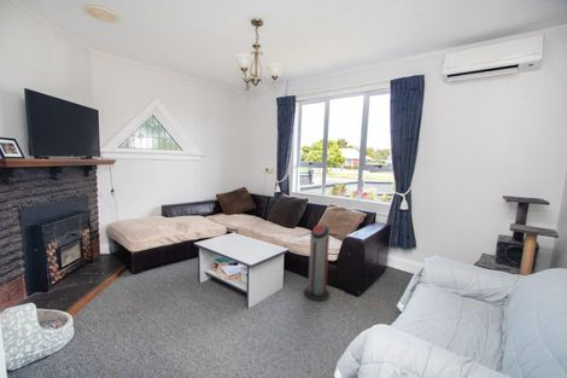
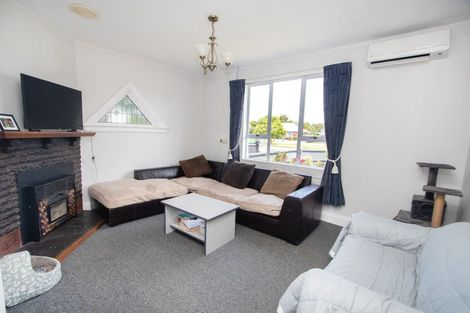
- air purifier (318, 260)
